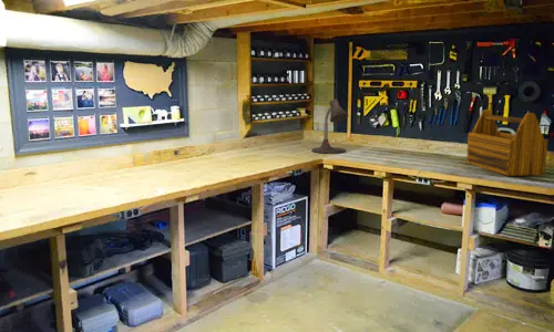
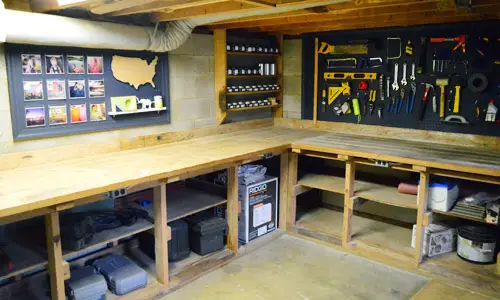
- toolbox (504, 139)
- desk lamp (331, 122)
